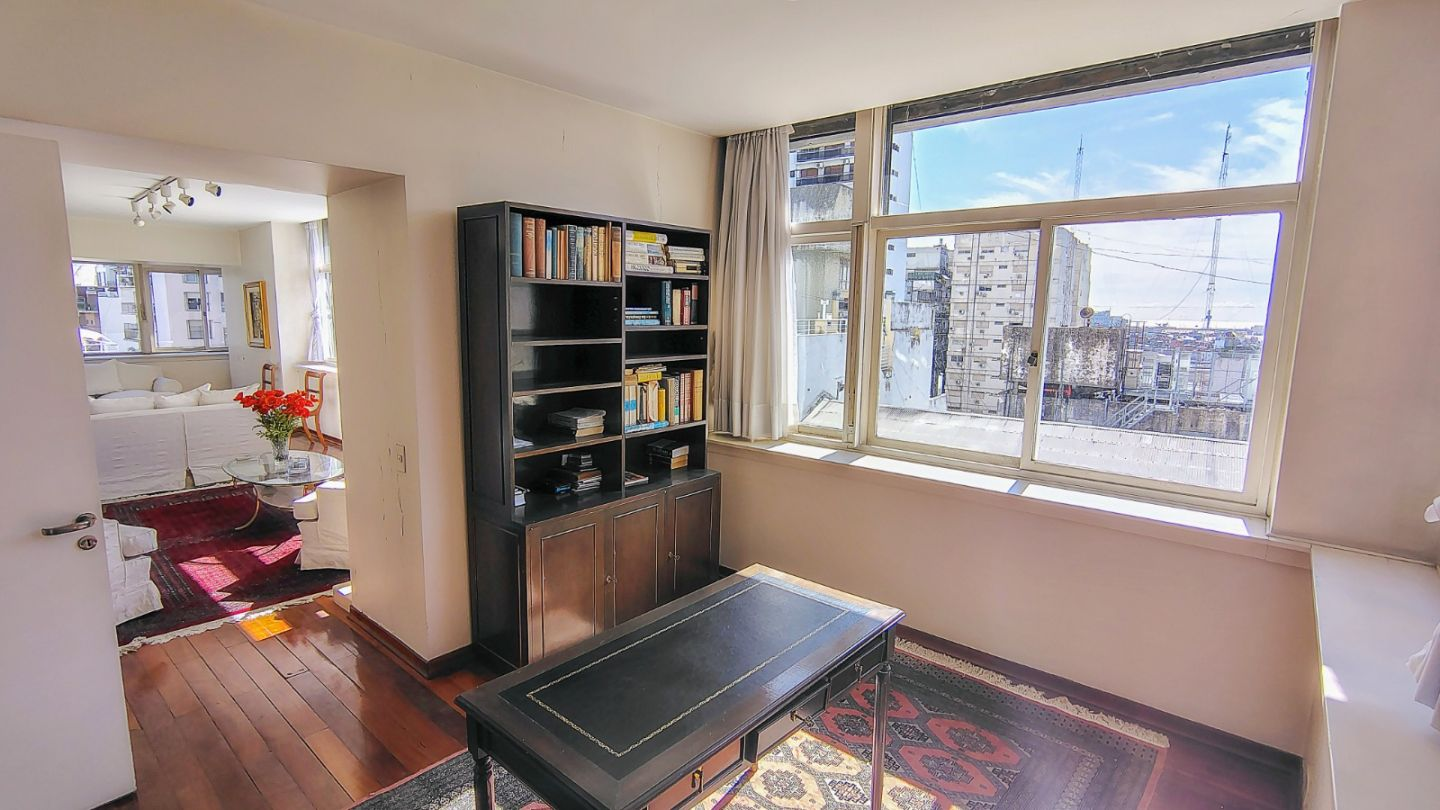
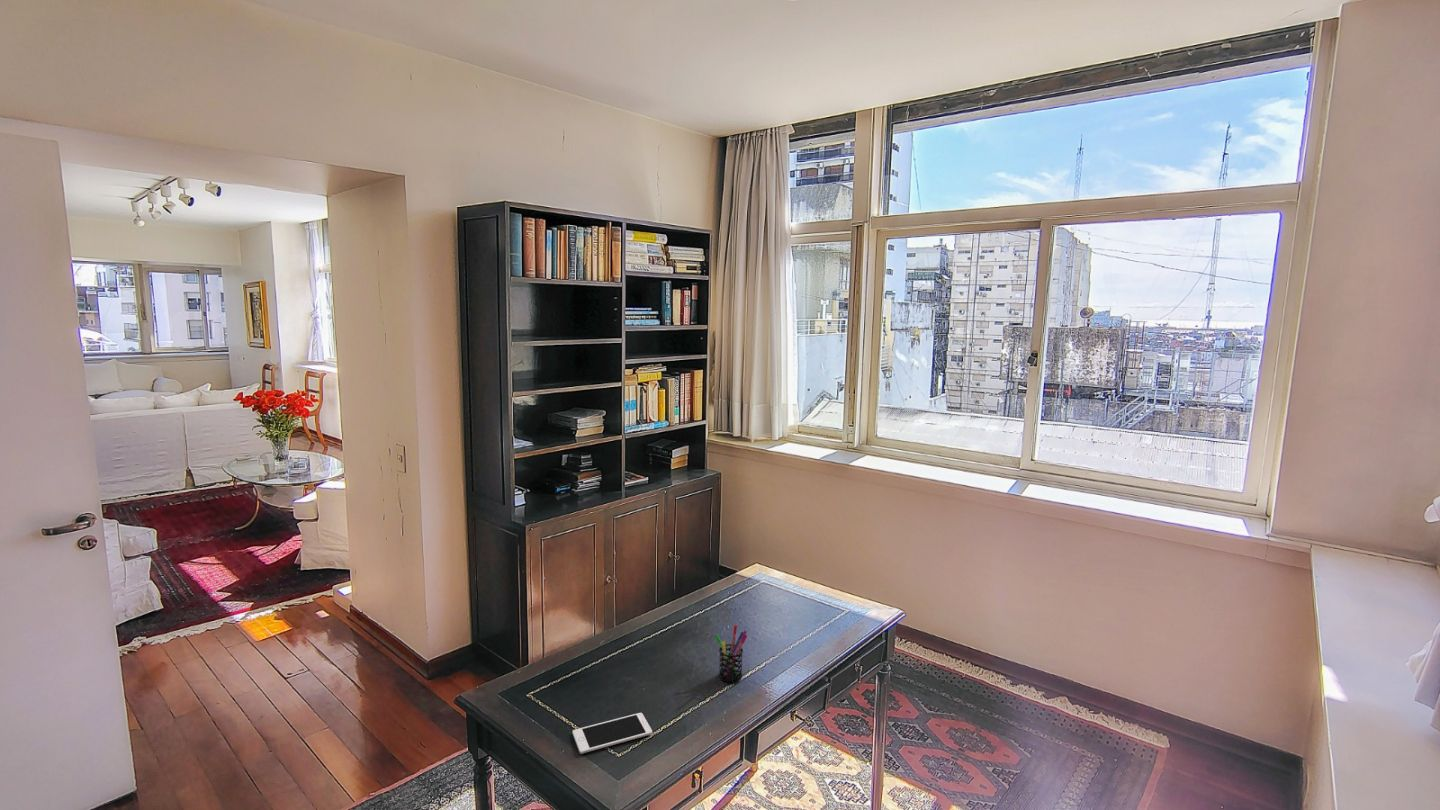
+ cell phone (612, 732)
+ pen holder (729, 653)
